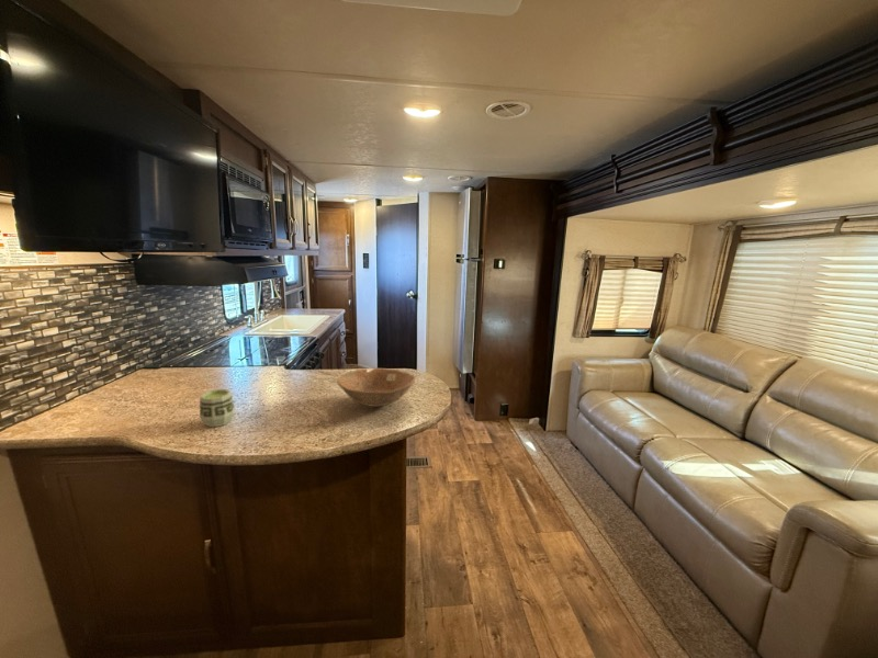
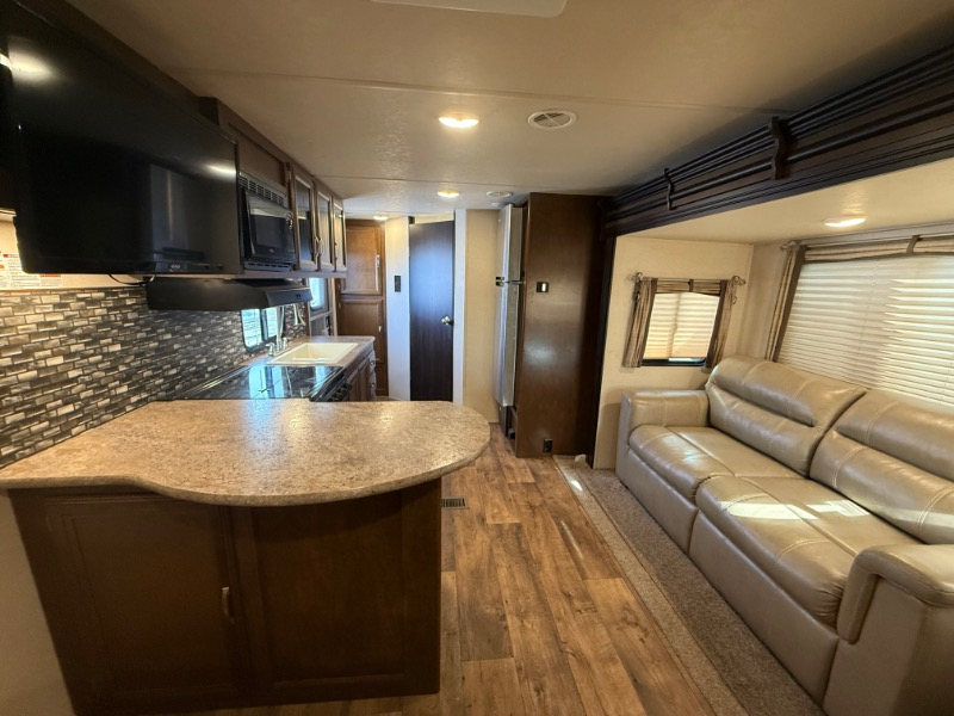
- bowl (376, 390)
- cup (216, 407)
